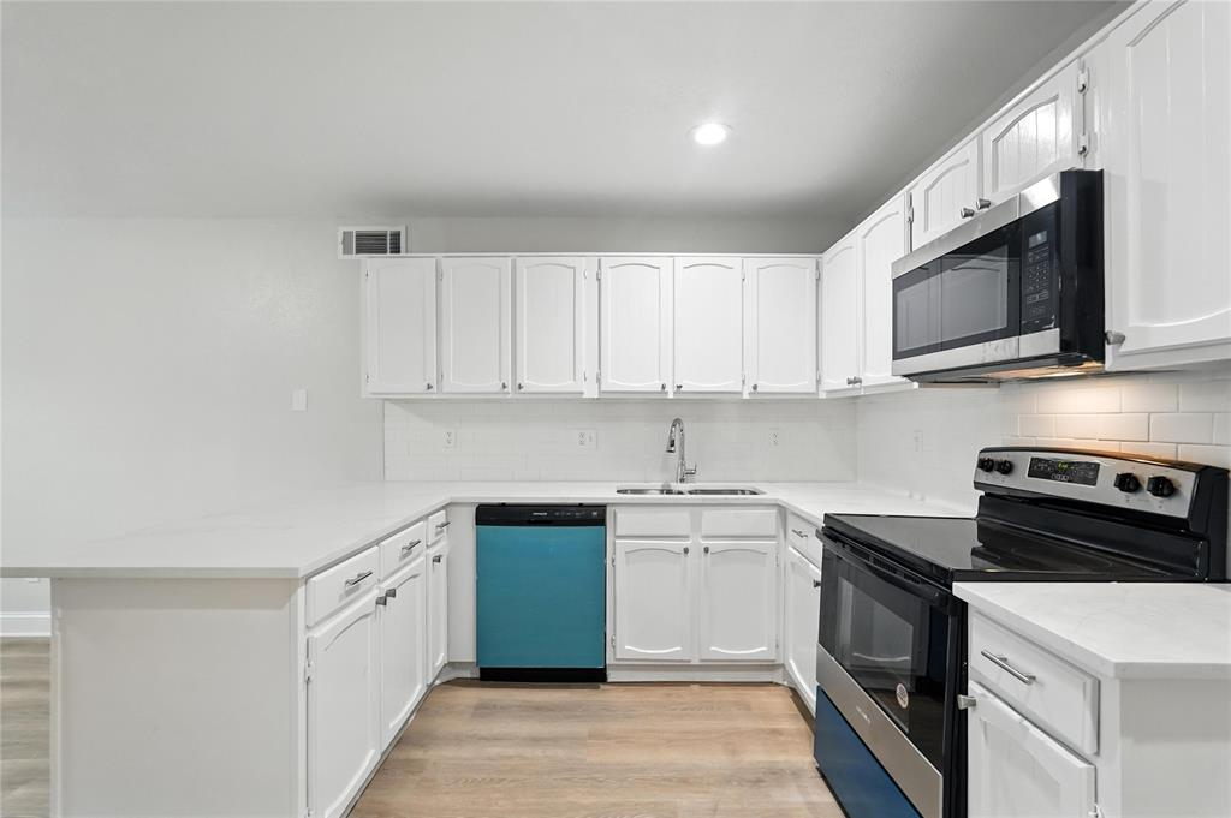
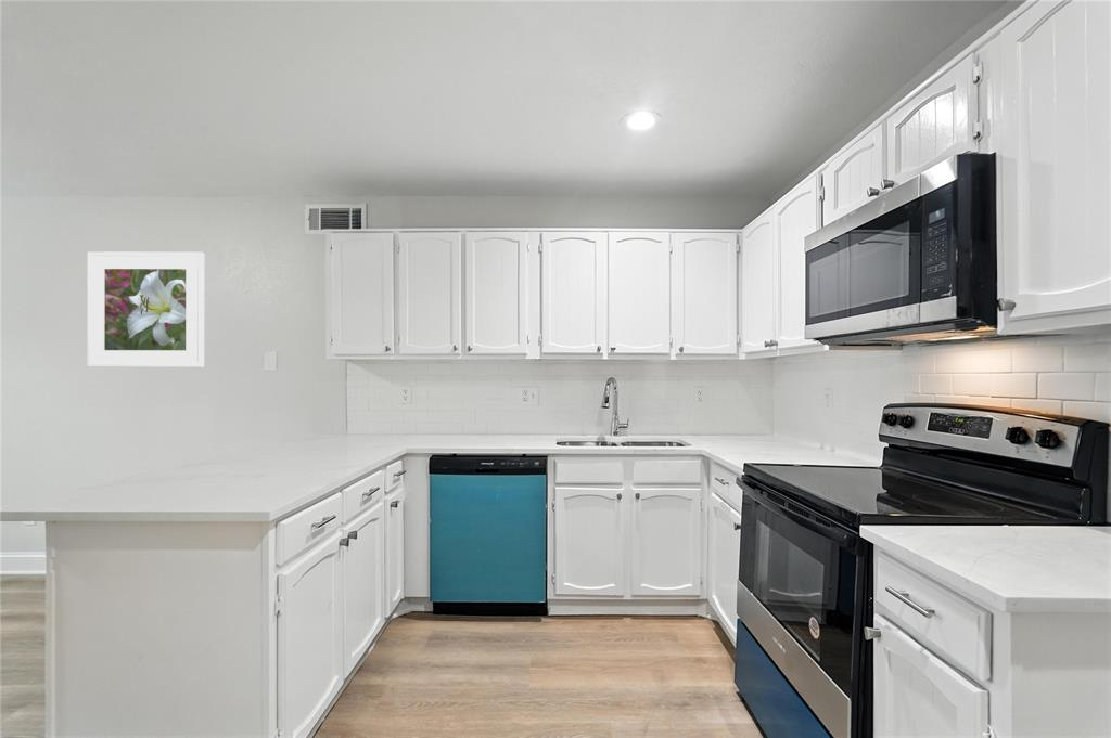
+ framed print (145, 309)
